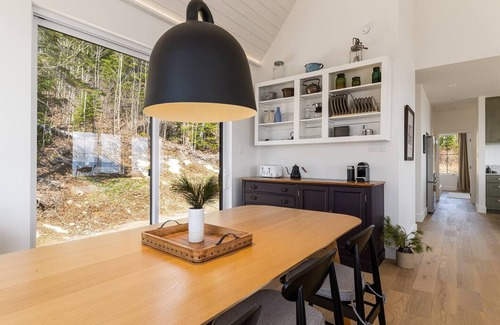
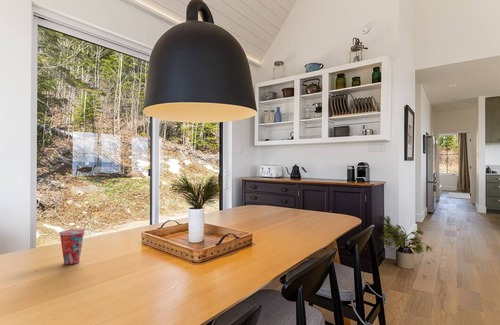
+ cup (71, 246)
